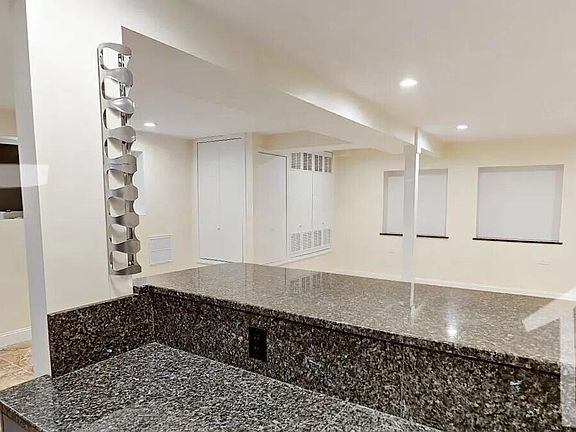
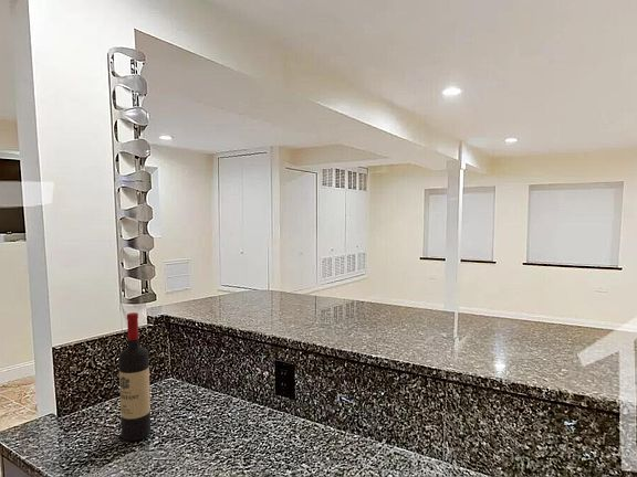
+ wine bottle (134, 374)
